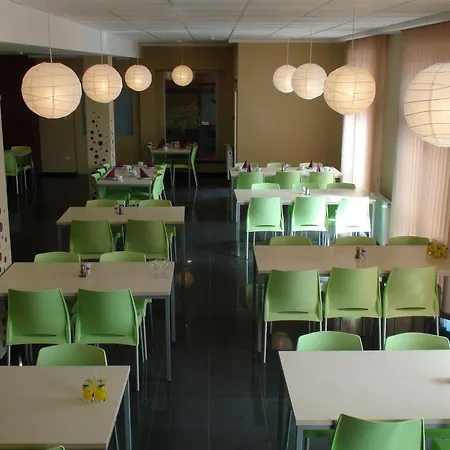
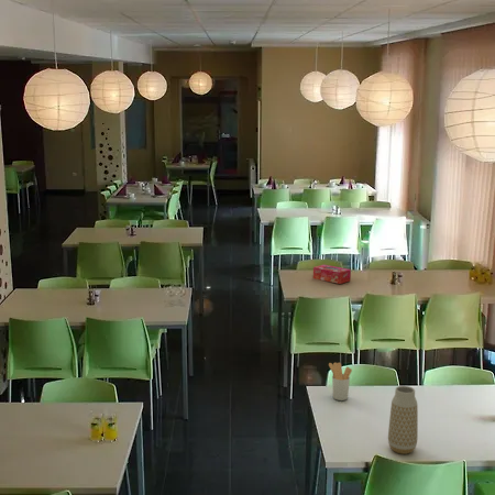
+ tissue box (331, 274)
+ vase (403, 419)
+ utensil holder (338, 380)
